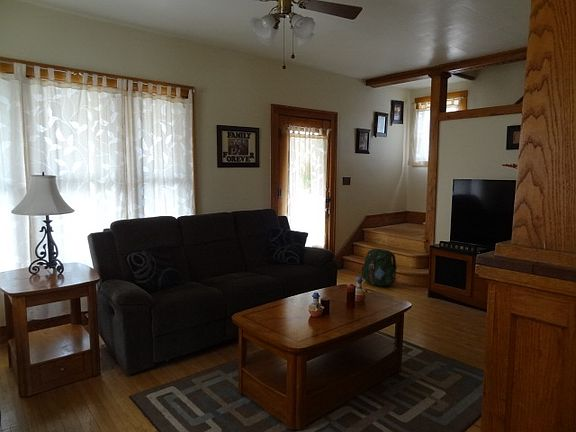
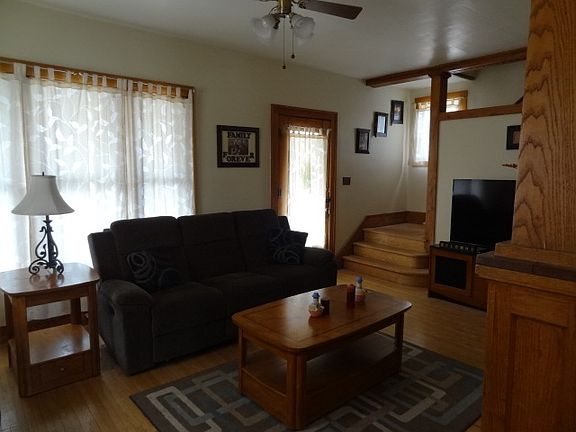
- backpack (380, 267)
